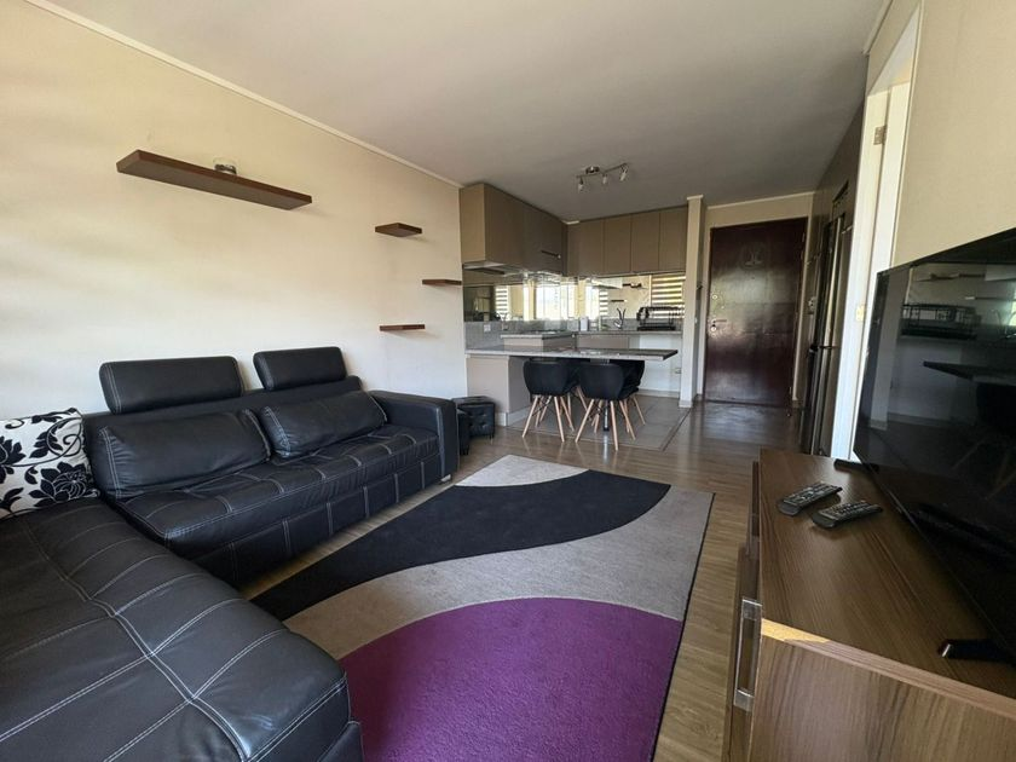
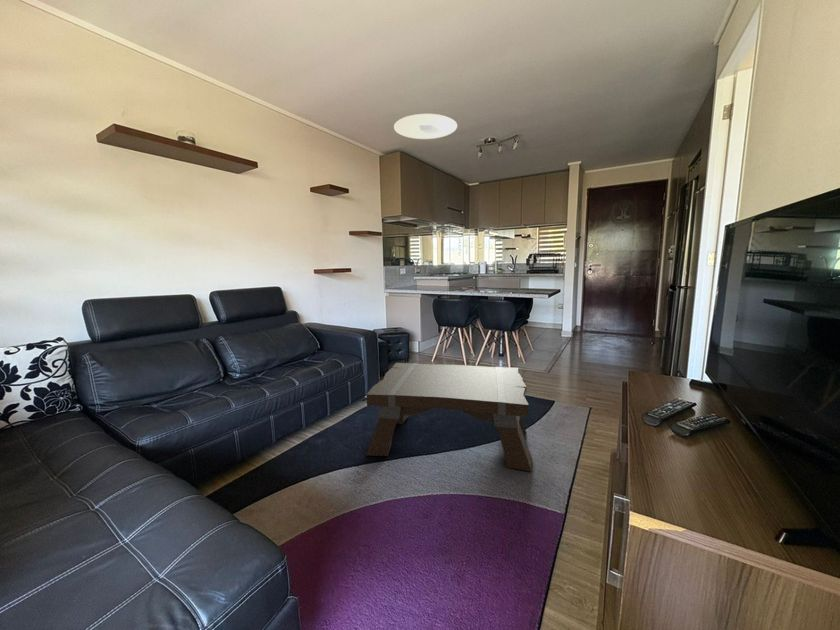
+ ceiling light (425, 124)
+ coffee table (450, 408)
